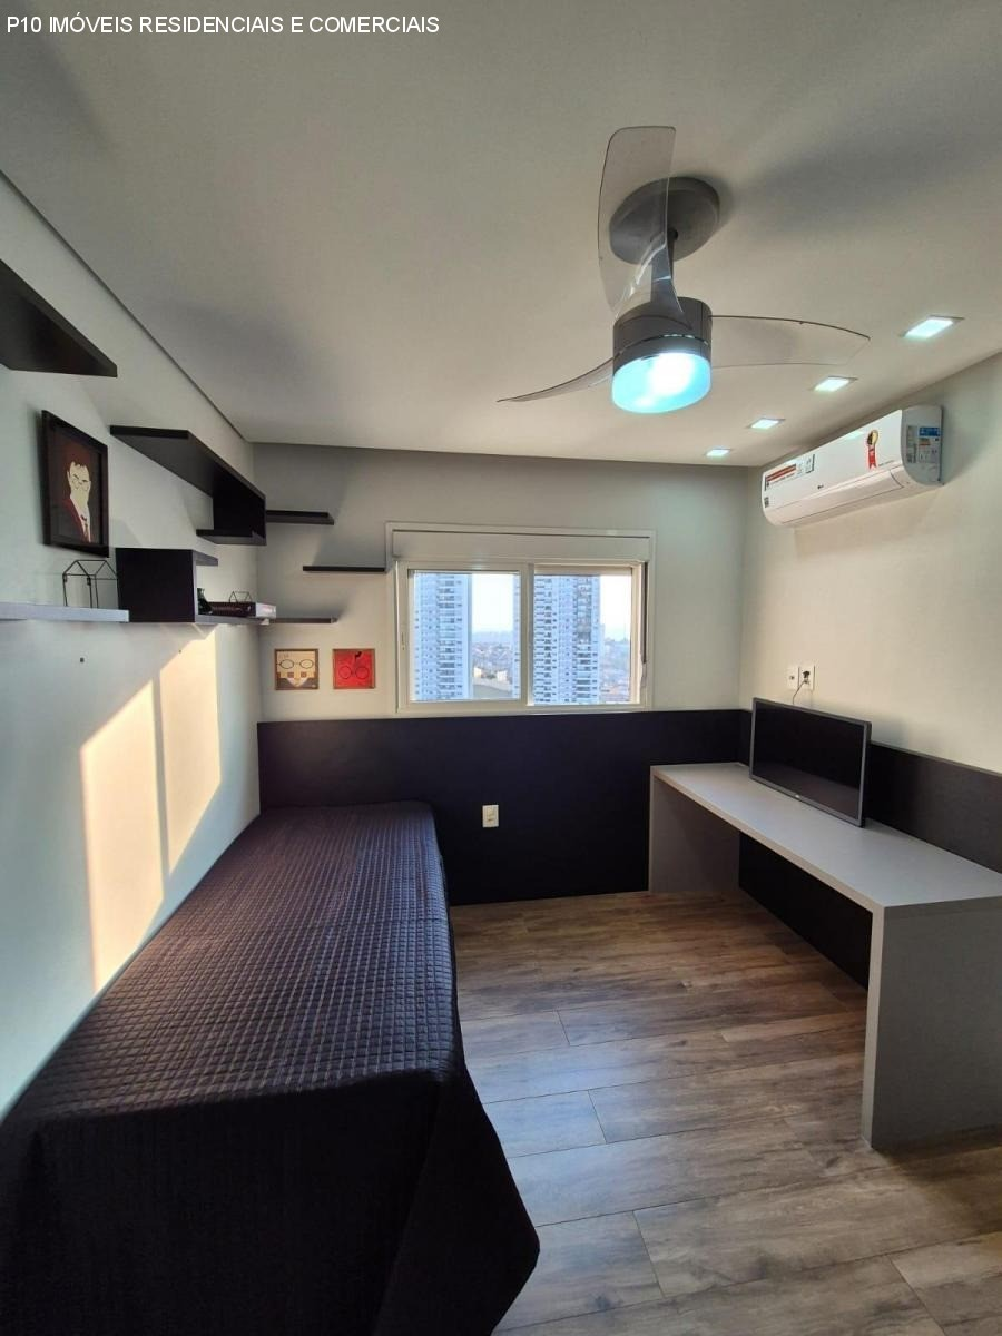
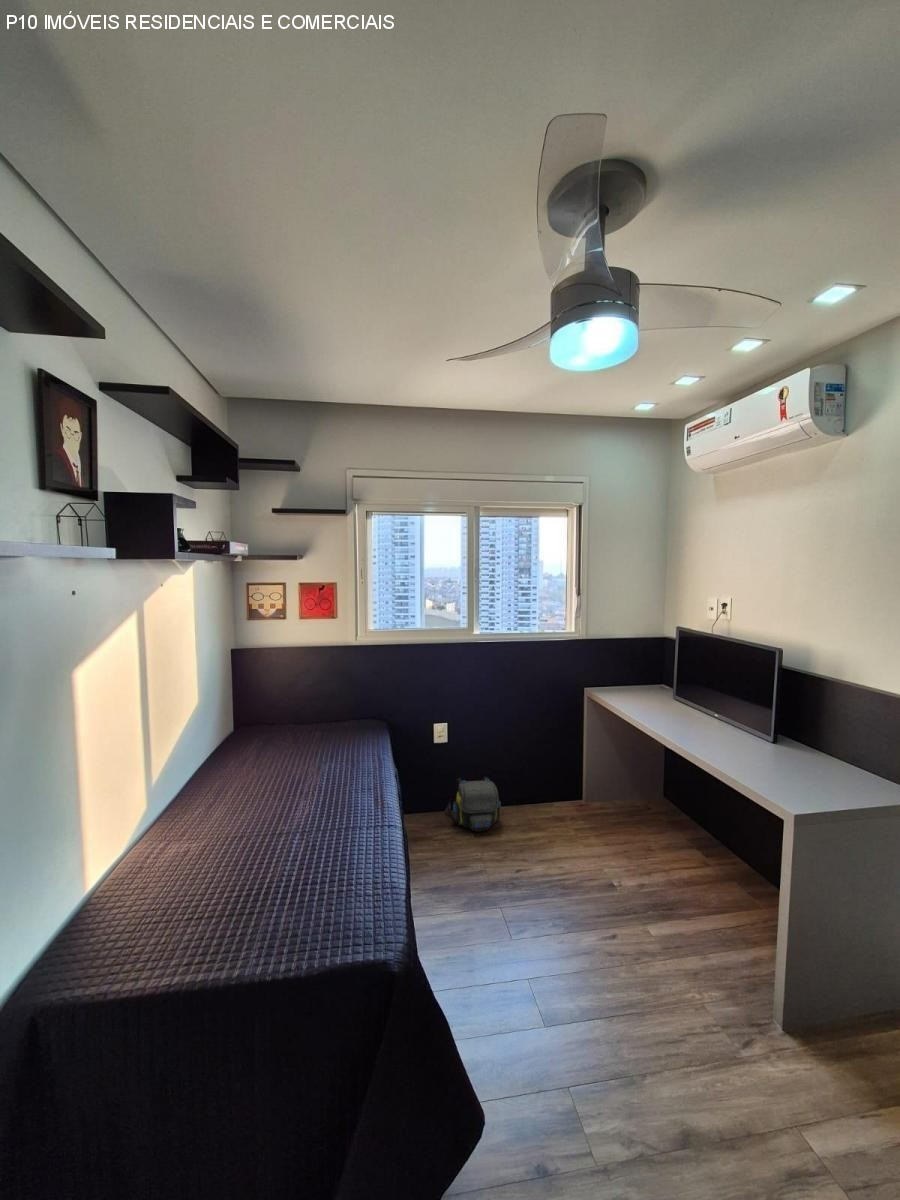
+ shoulder bag (475, 800)
